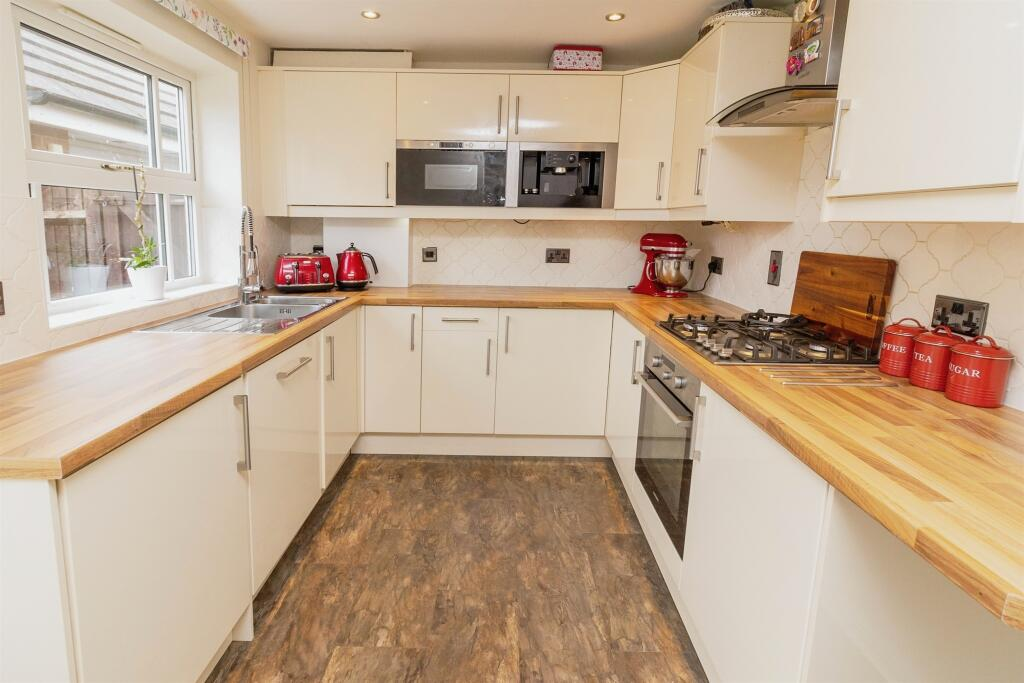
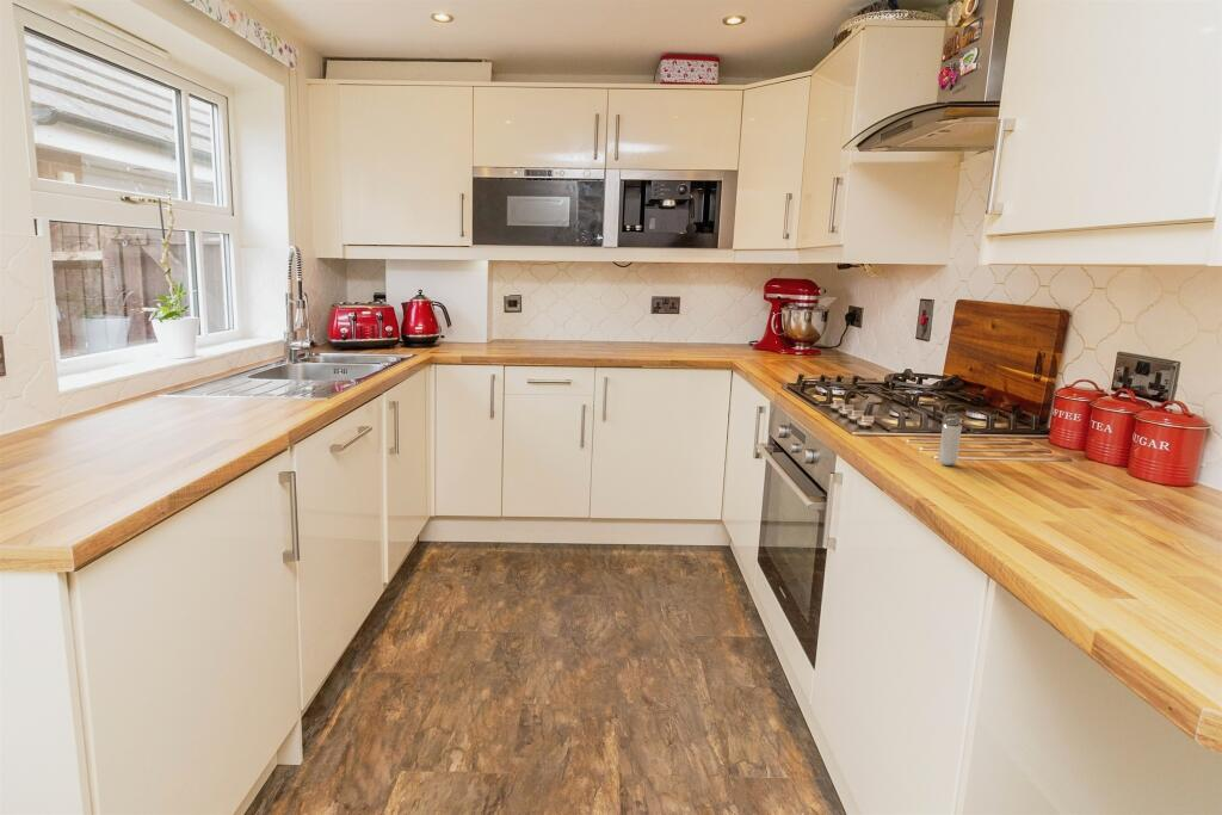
+ shaker (950, 439)
